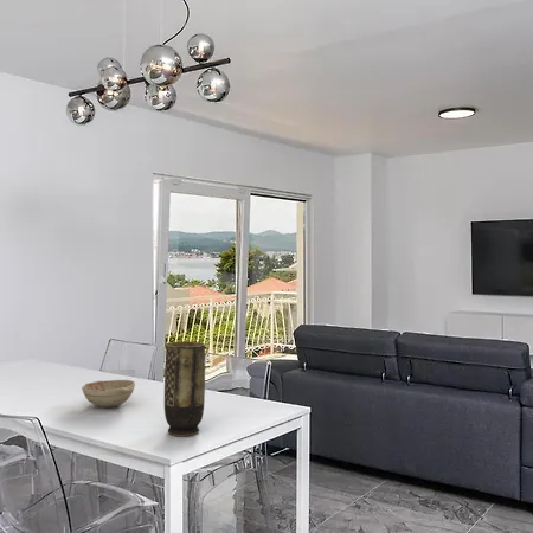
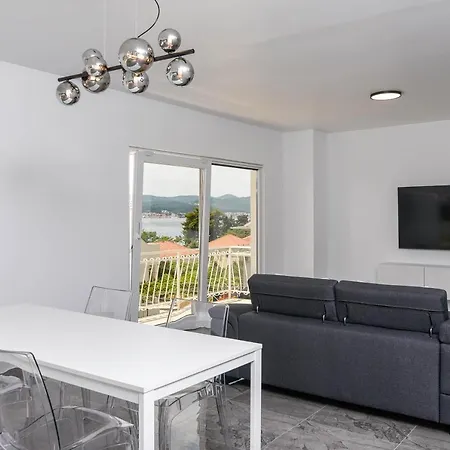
- decorative bowl (108, 393)
- vase (184, 387)
